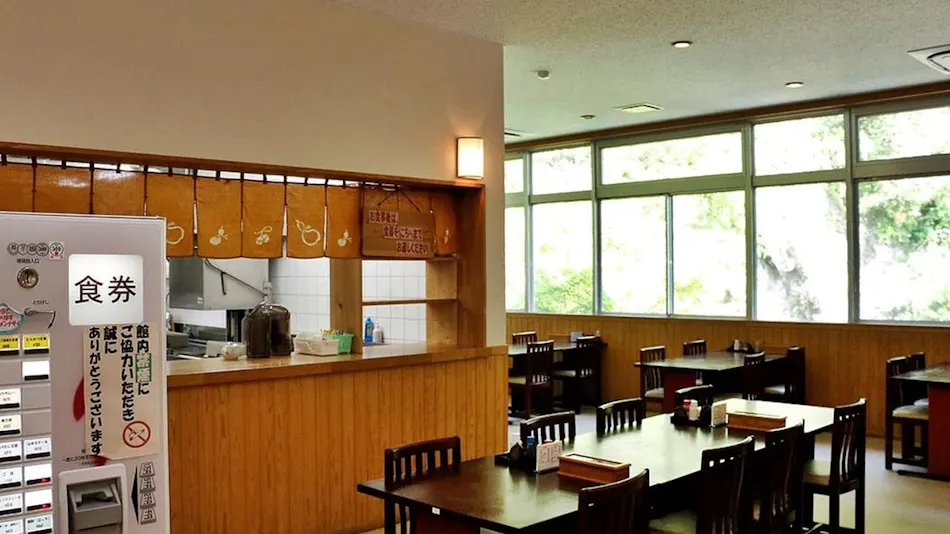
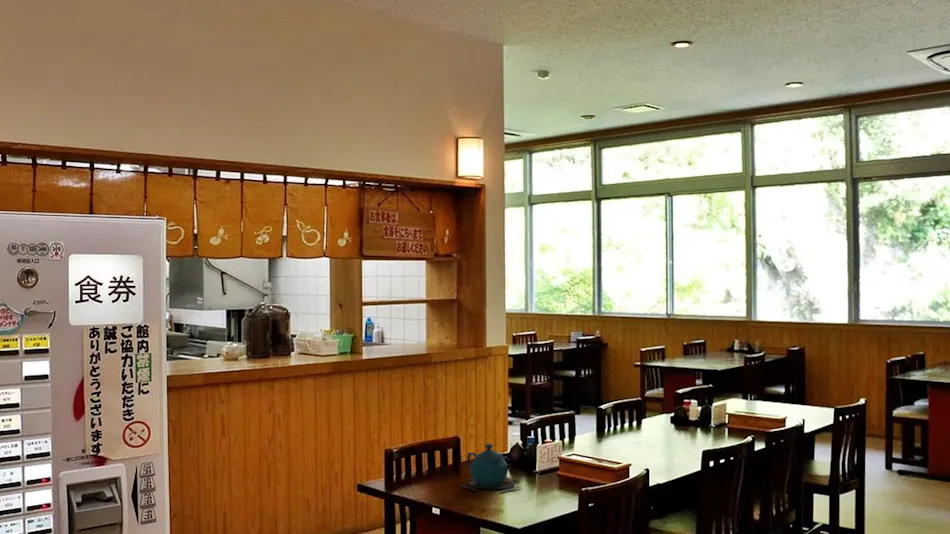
+ teapot (490, 463)
